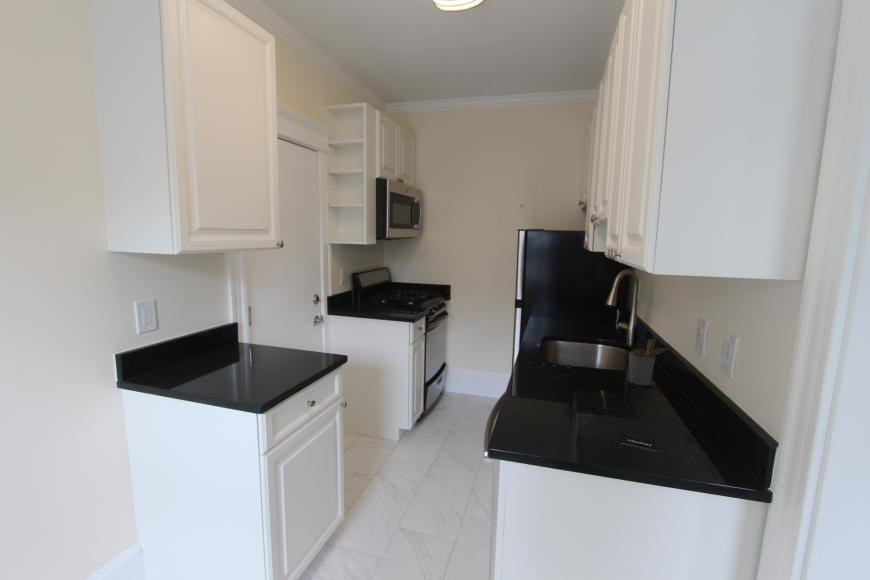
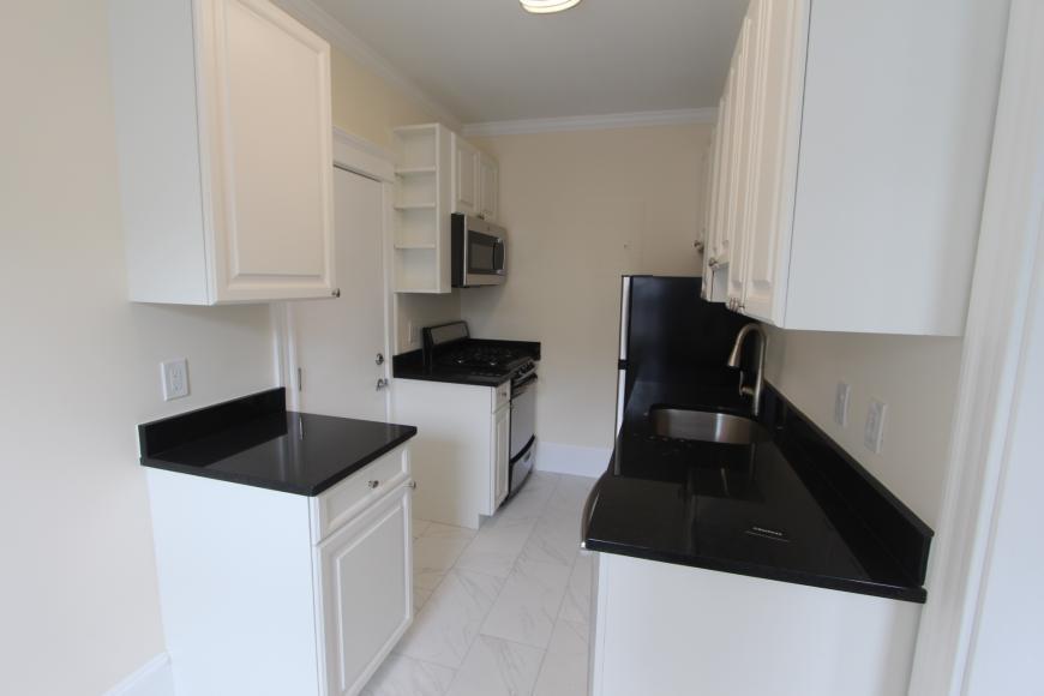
- utensil holder (647, 363)
